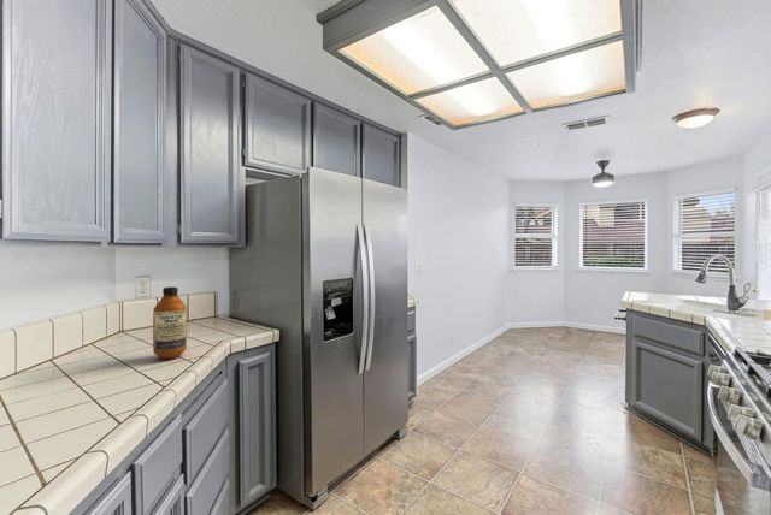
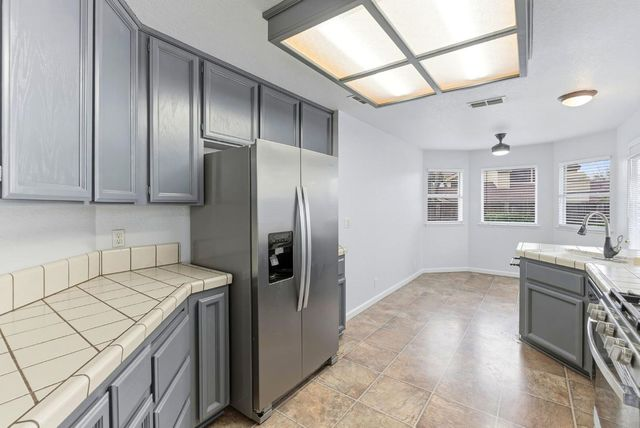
- bottle (170, 321)
